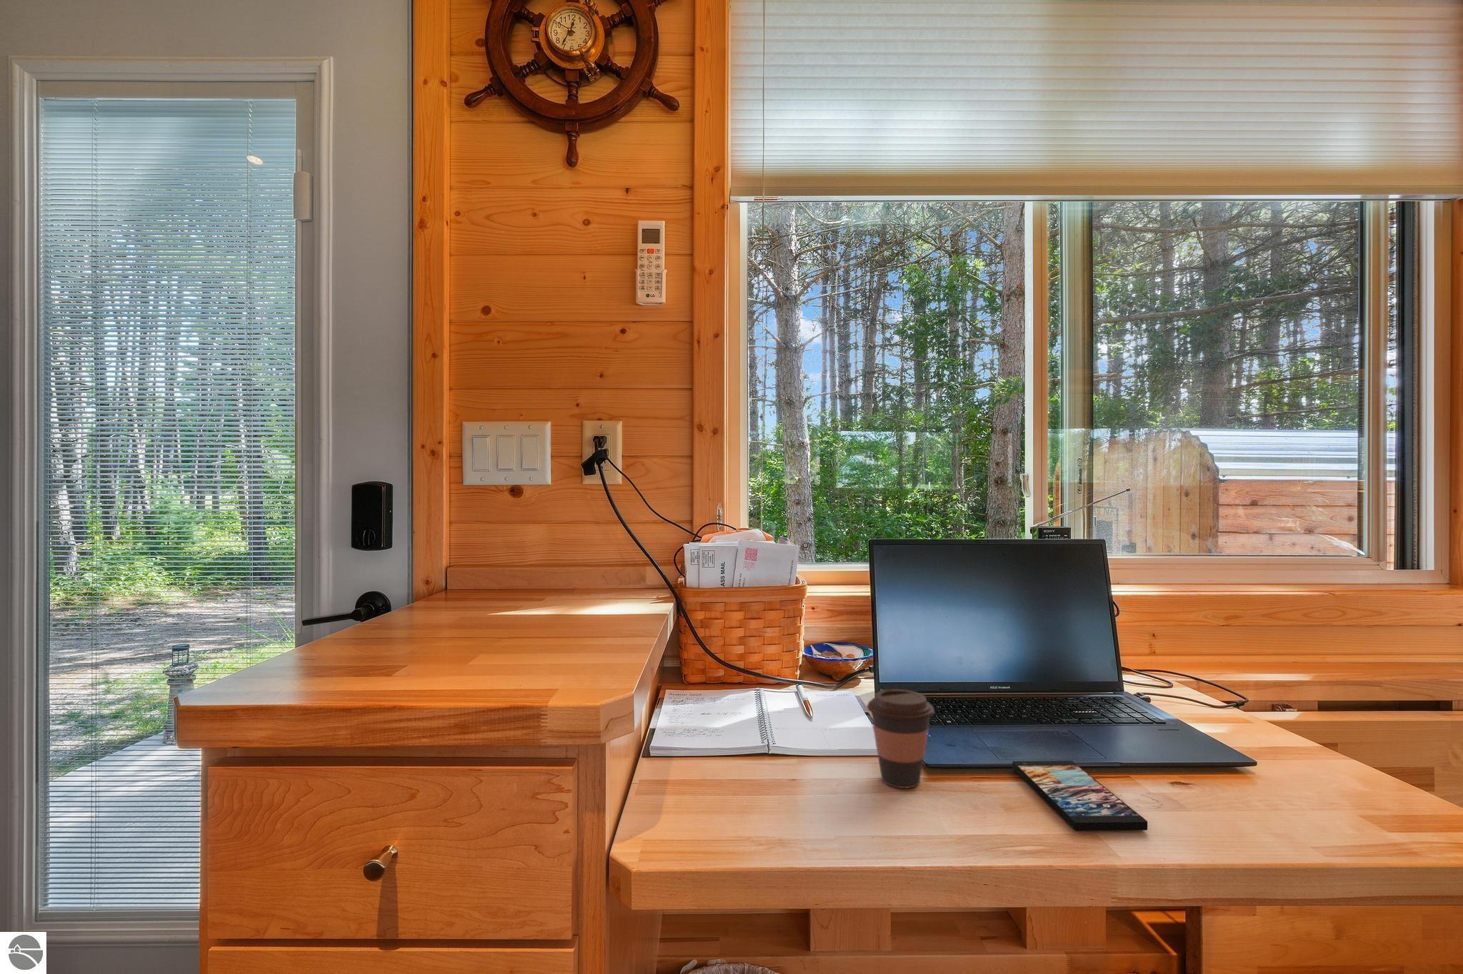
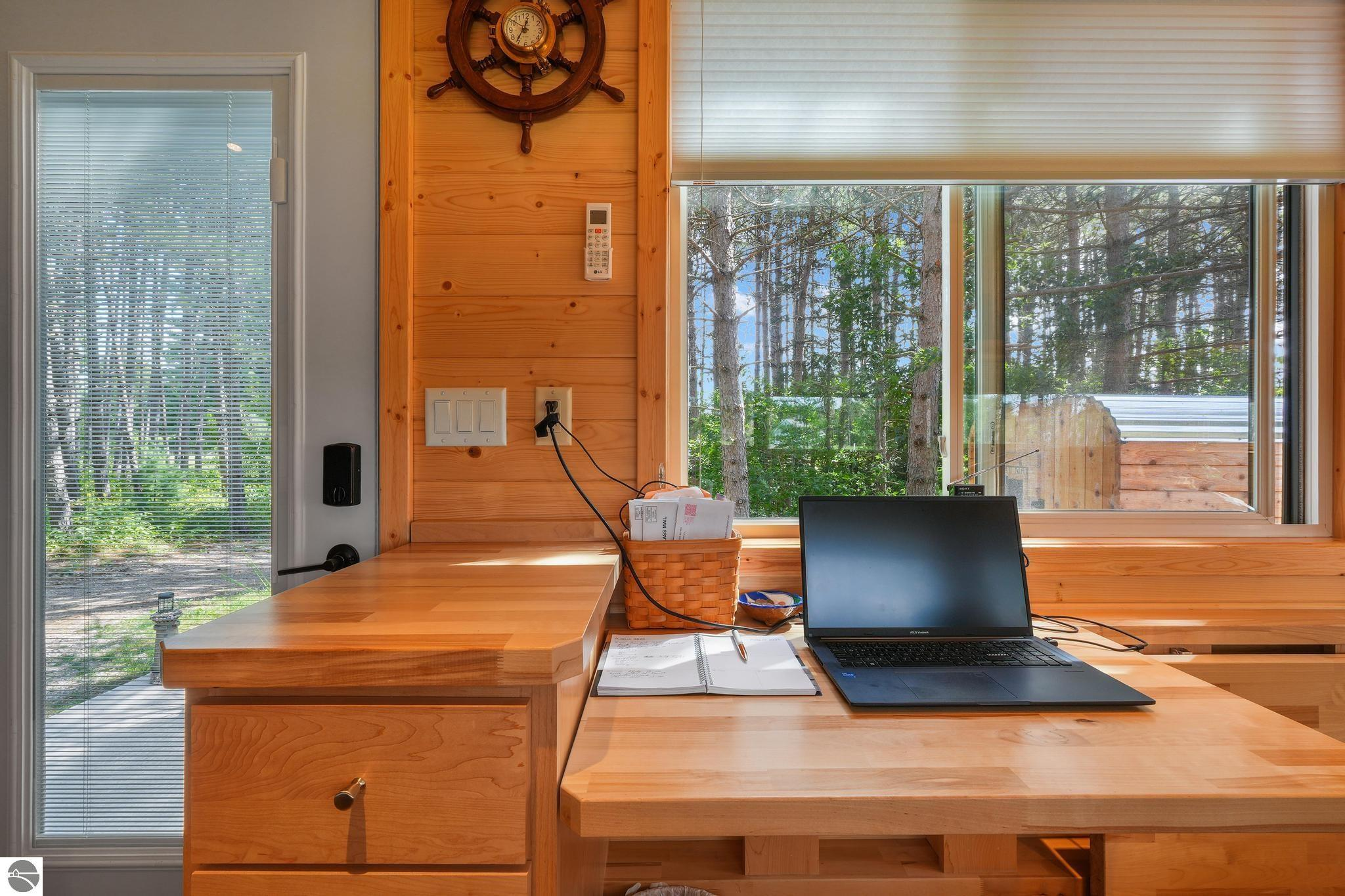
- smartphone (1073, 792)
- coffee cup (900, 738)
